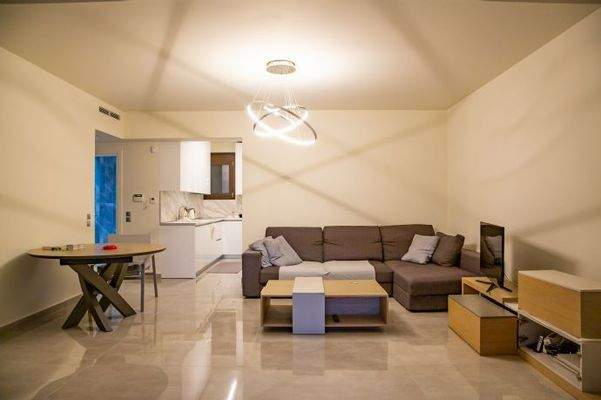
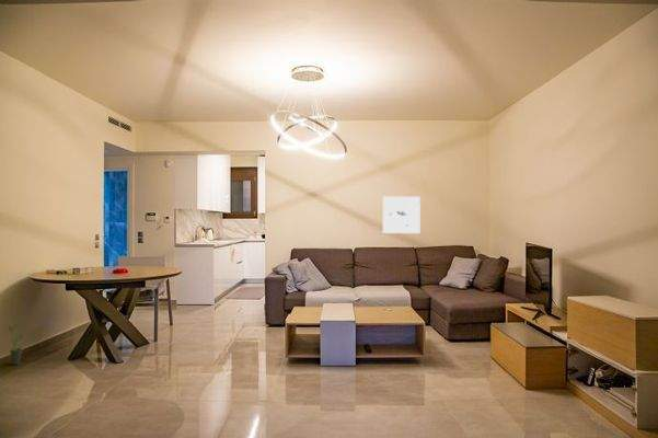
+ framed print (401, 215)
+ potted plant (19, 343)
